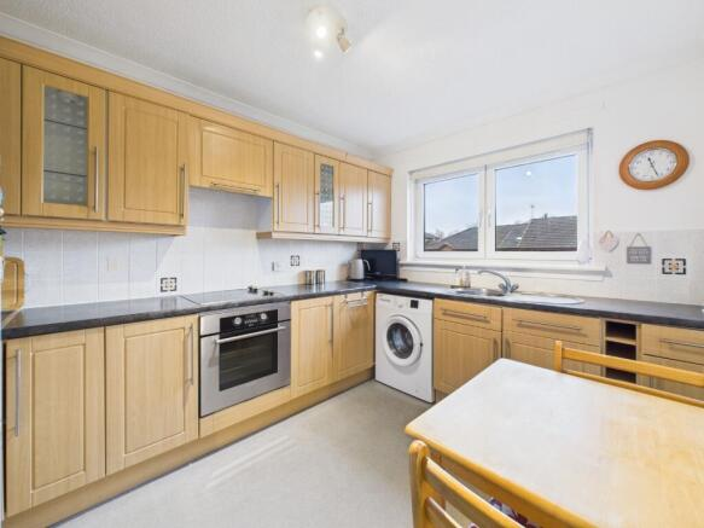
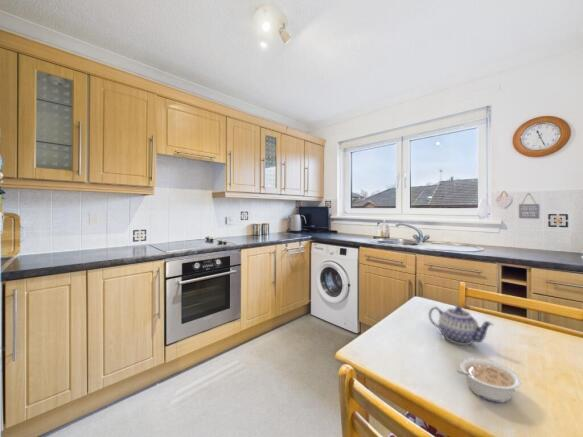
+ teapot (458, 323)
+ legume (488, 380)
